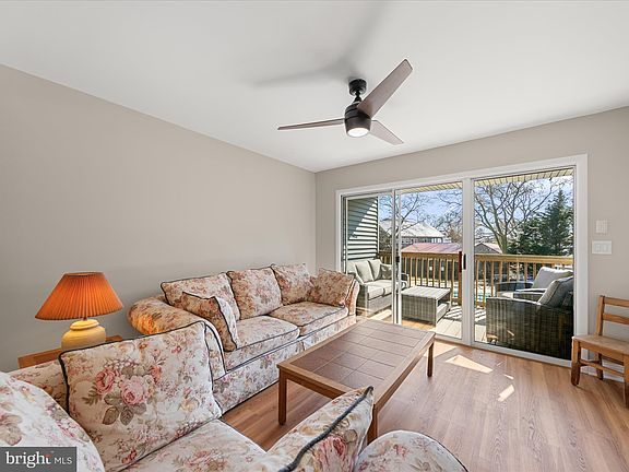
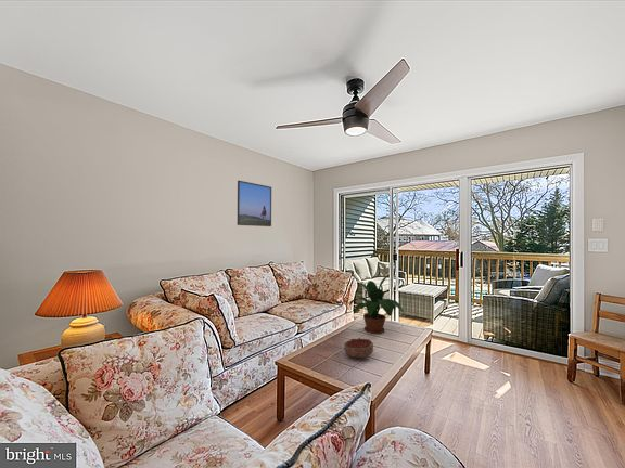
+ decorative bowl (358, 347)
+ potted plant (374, 302)
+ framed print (255, 205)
